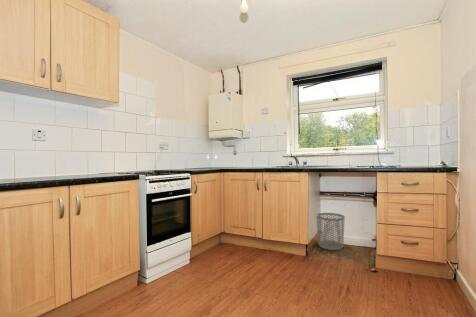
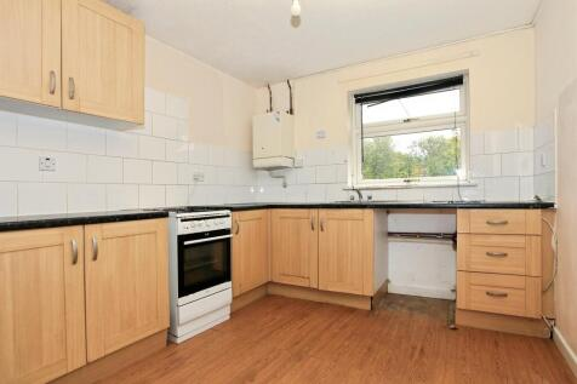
- waste bin (330, 230)
